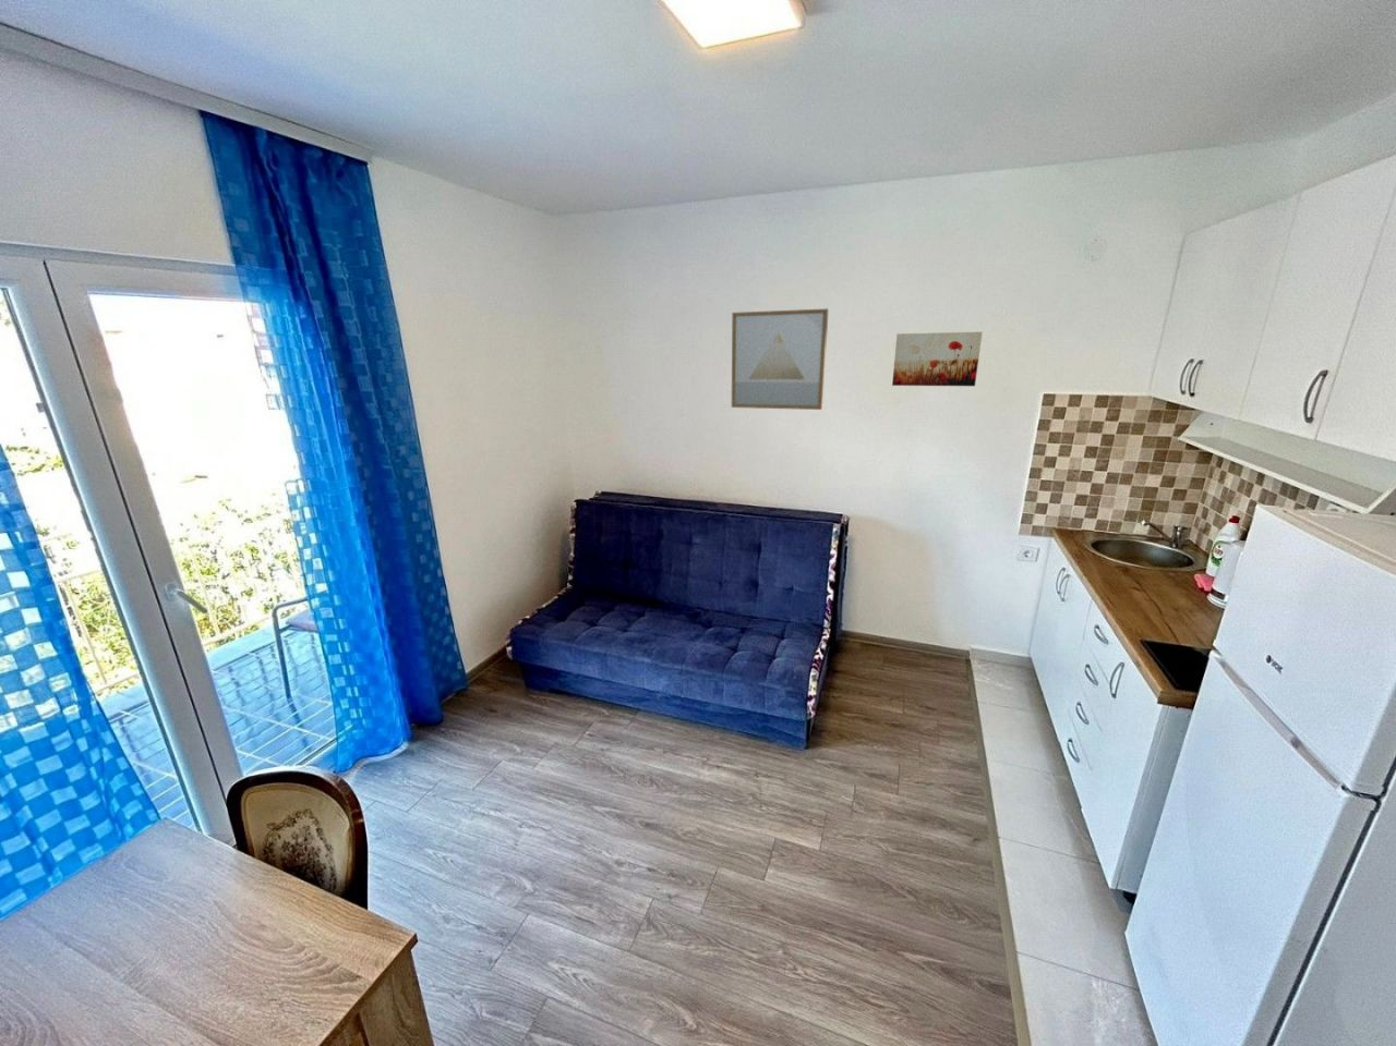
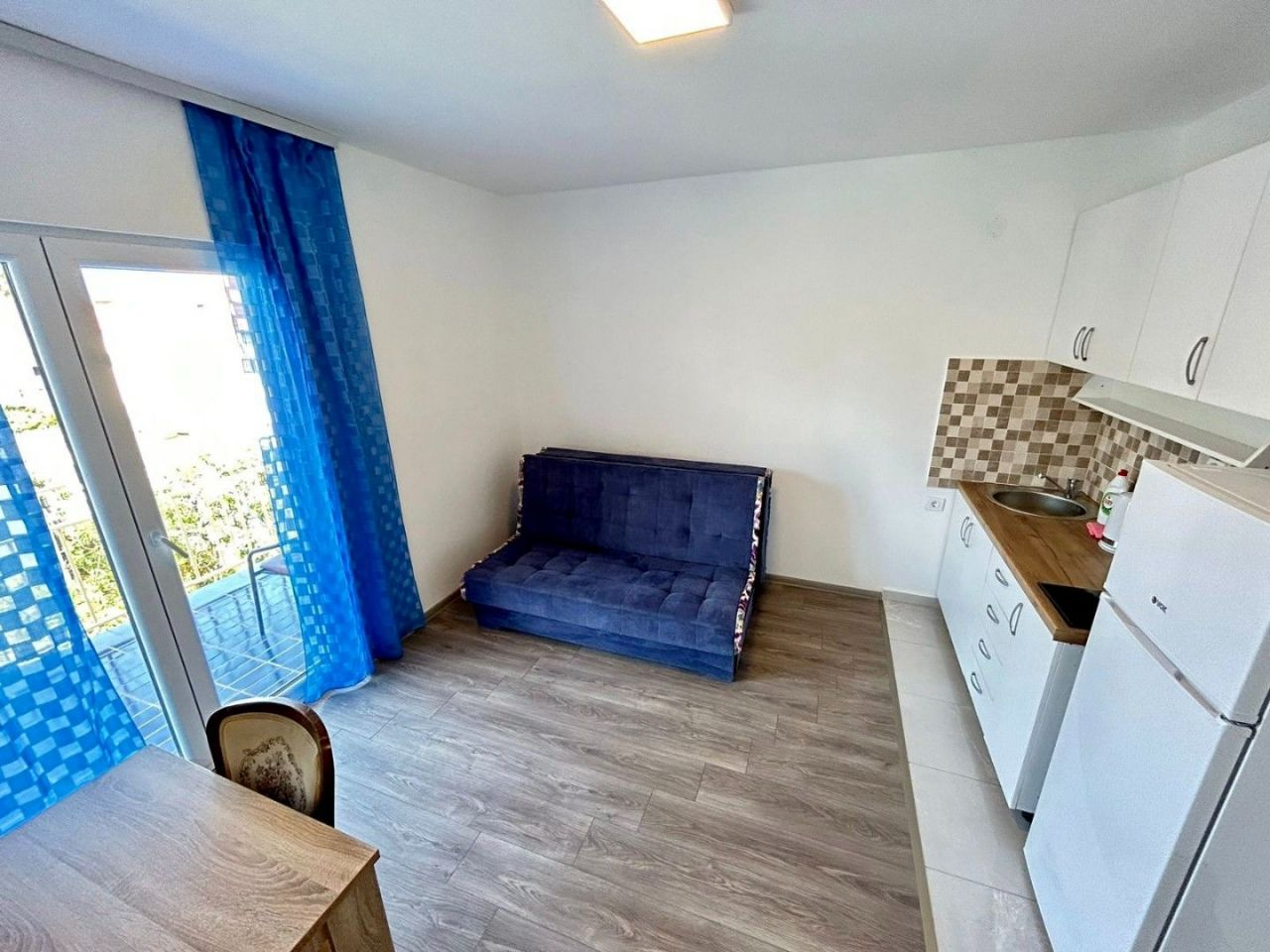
- wall art (934, 359)
- wall art (776, 360)
